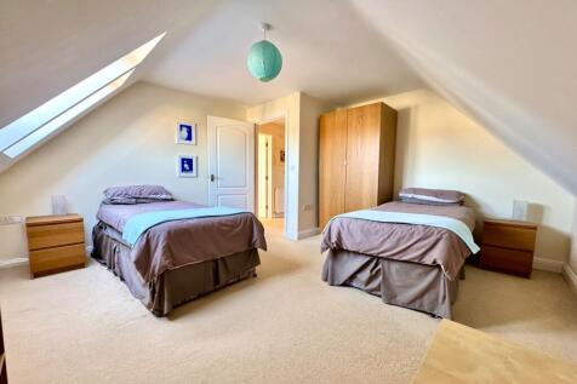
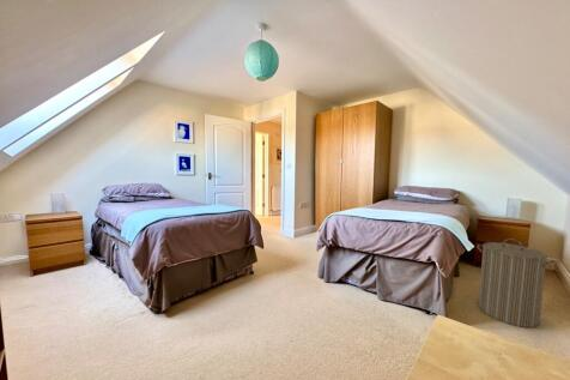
+ laundry hamper (510, 276)
